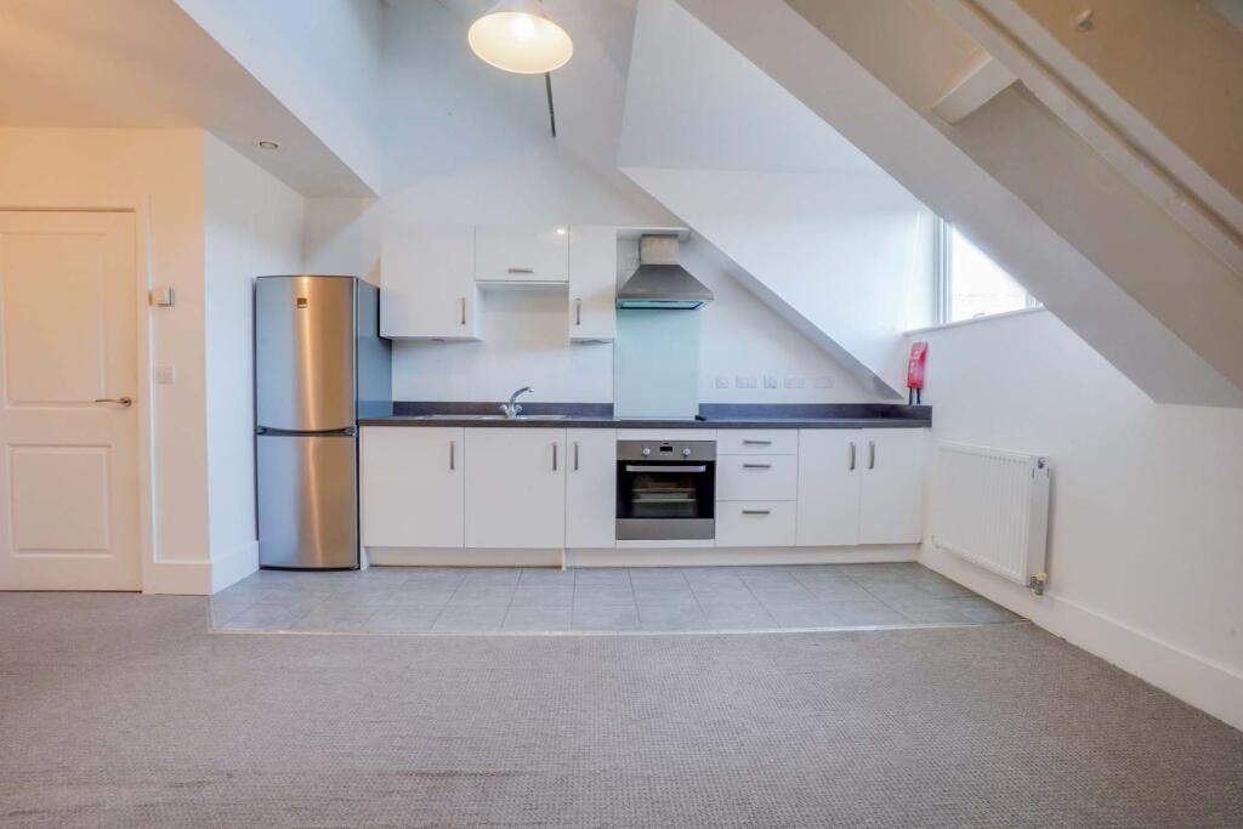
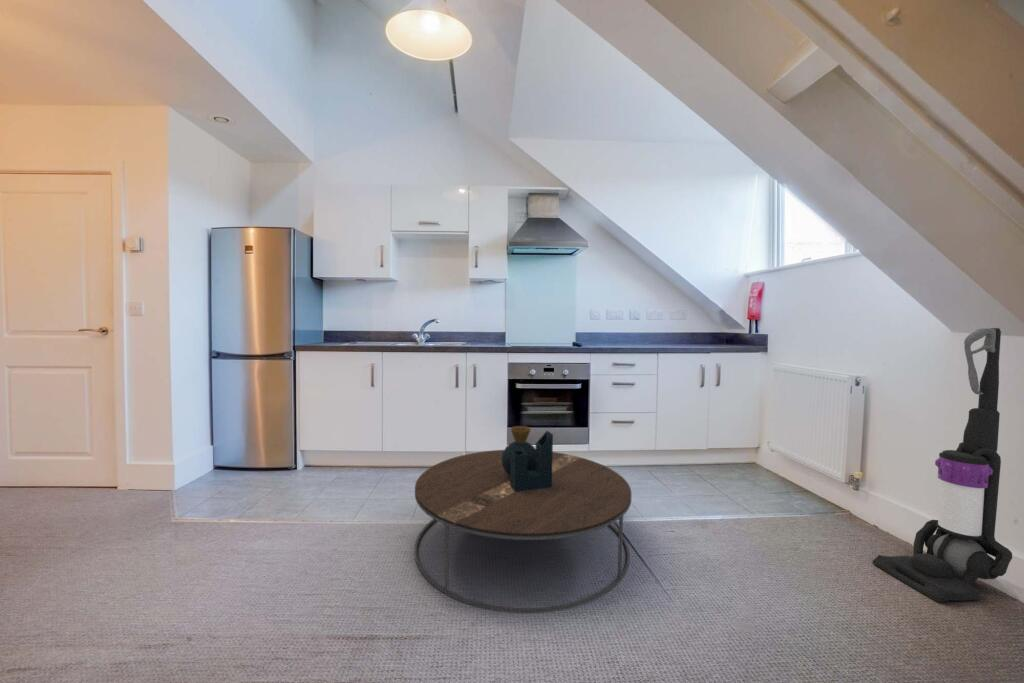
+ coffee table (522, 486)
+ vacuum cleaner (955, 455)
